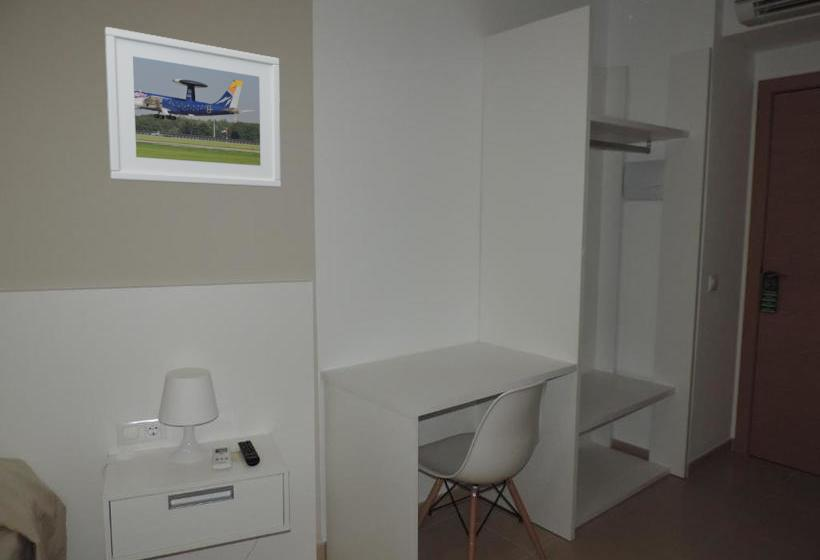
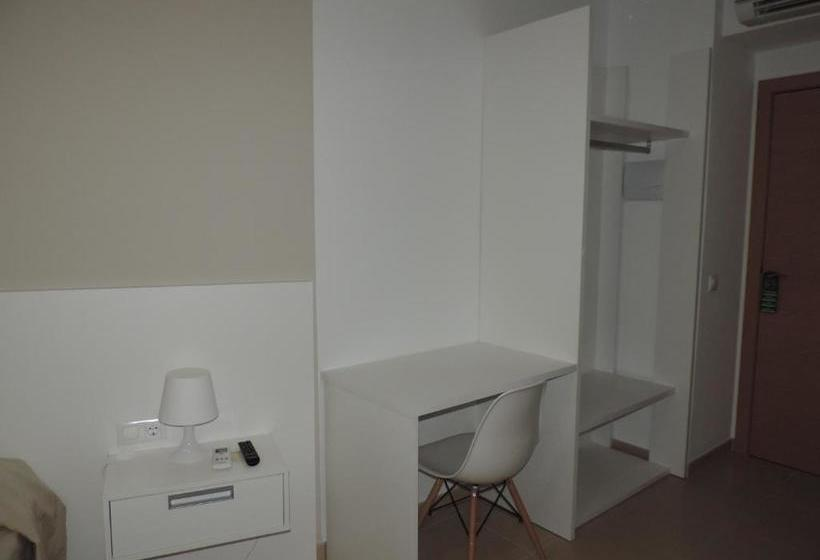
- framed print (200, 114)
